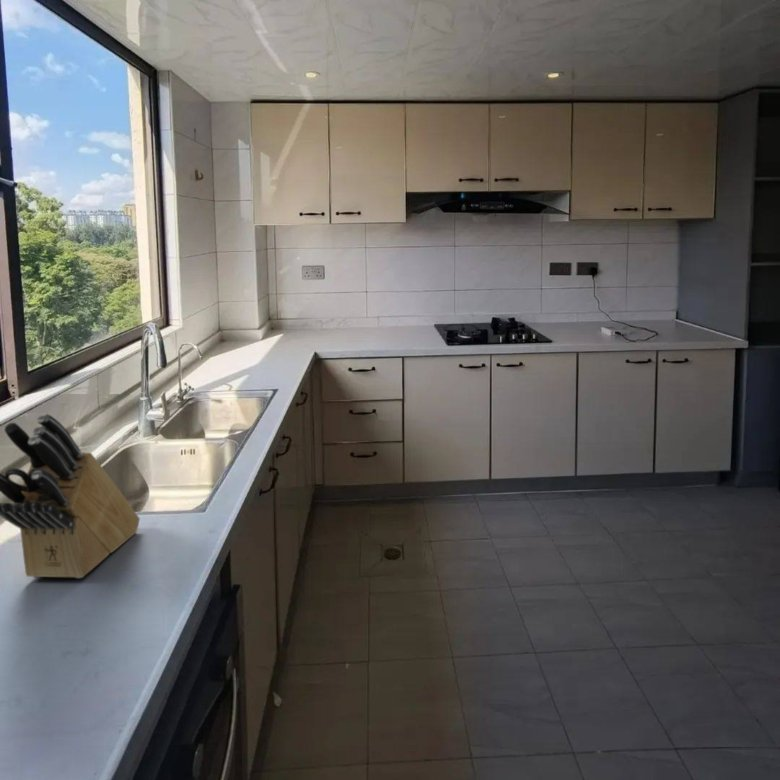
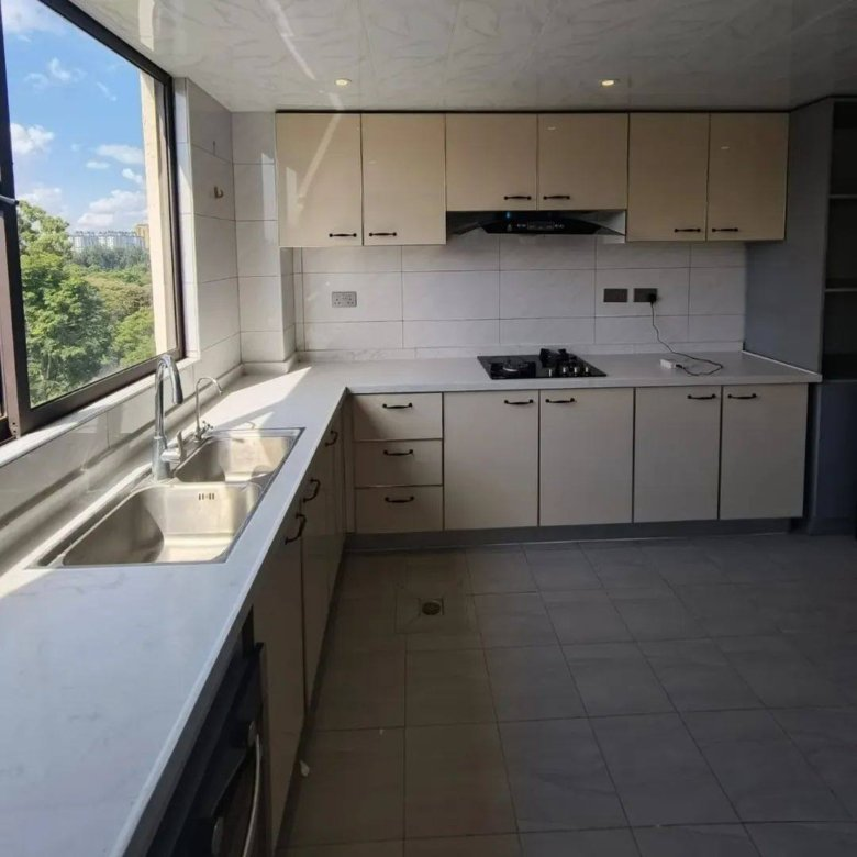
- knife block (69, 484)
